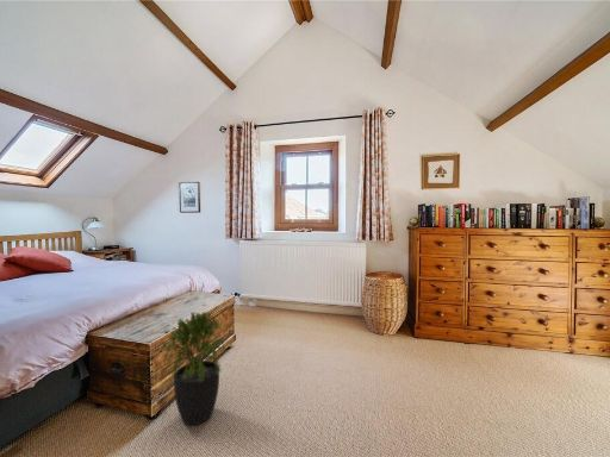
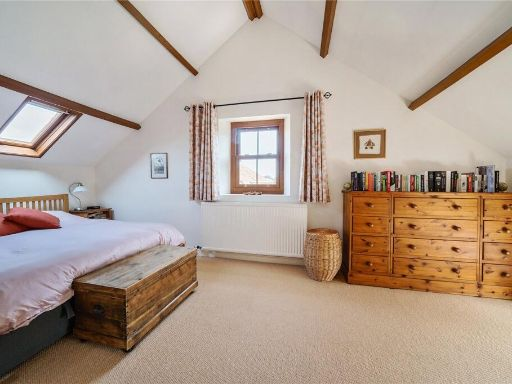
- potted plant (193, 363)
